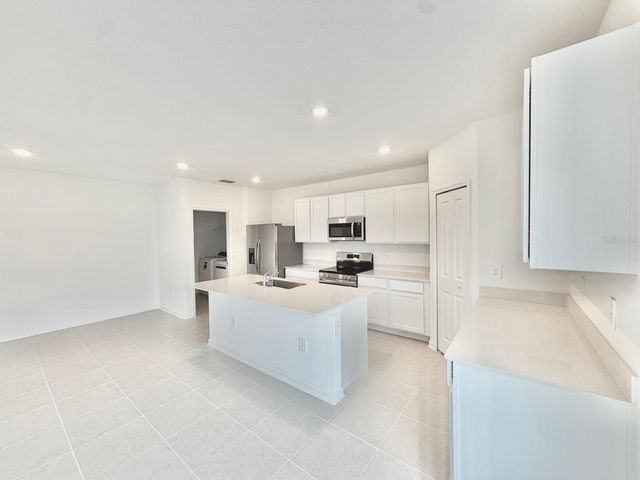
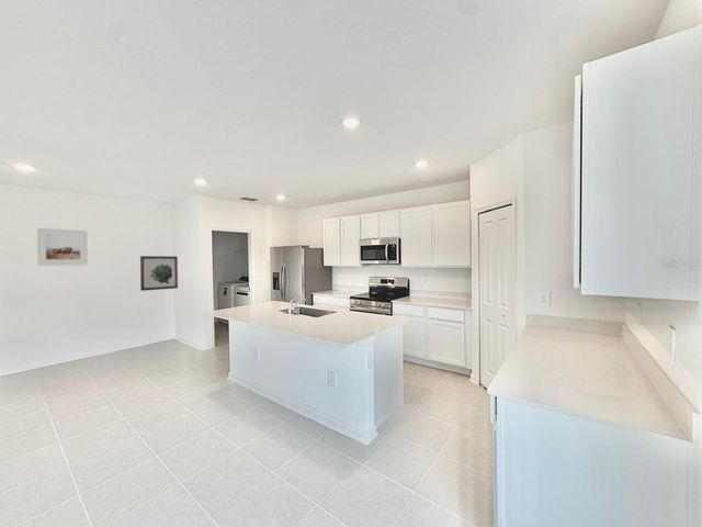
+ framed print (63, 247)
+ wall art (159, 272)
